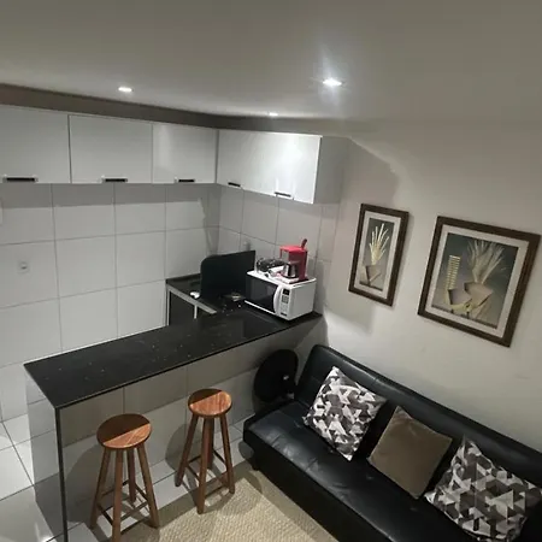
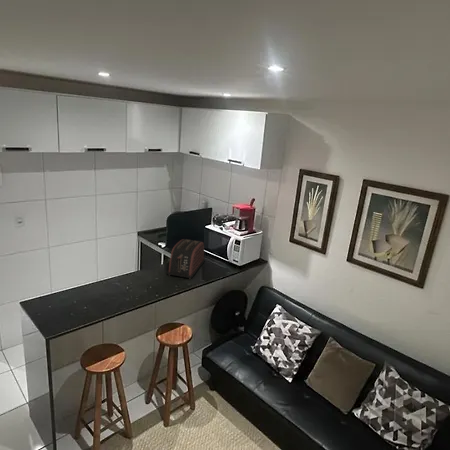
+ toaster (187, 256)
